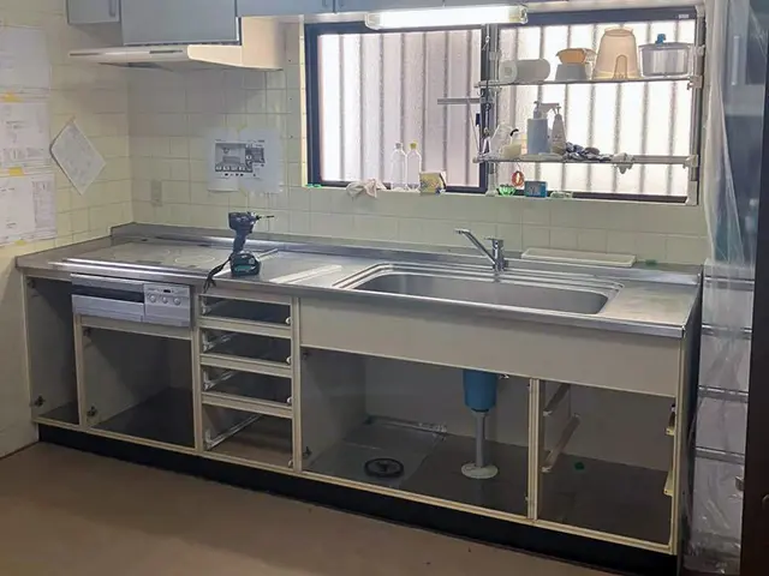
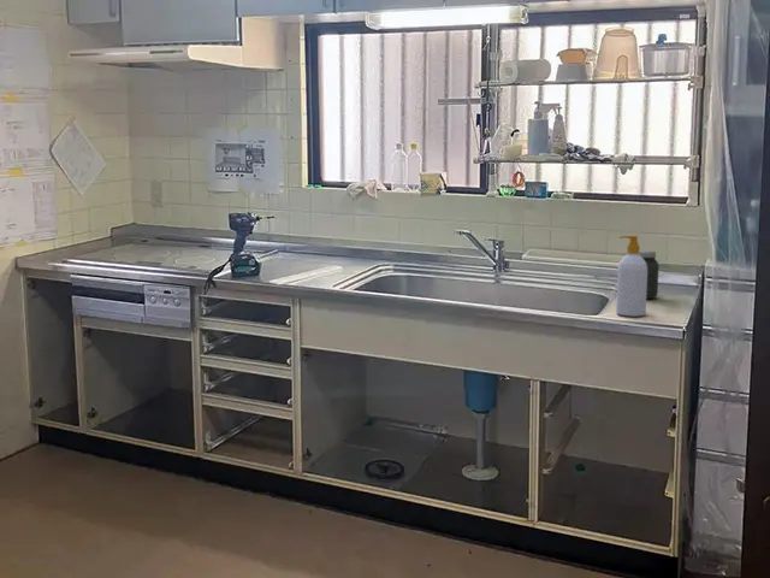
+ jar (647, 275)
+ soap bottle (630, 275)
